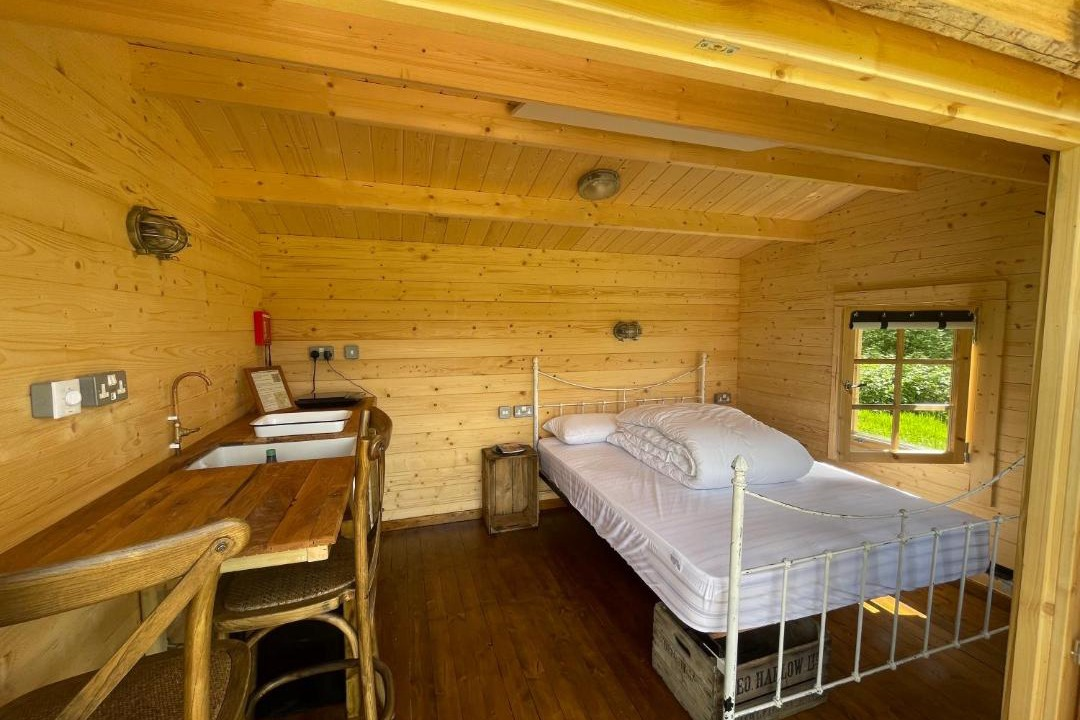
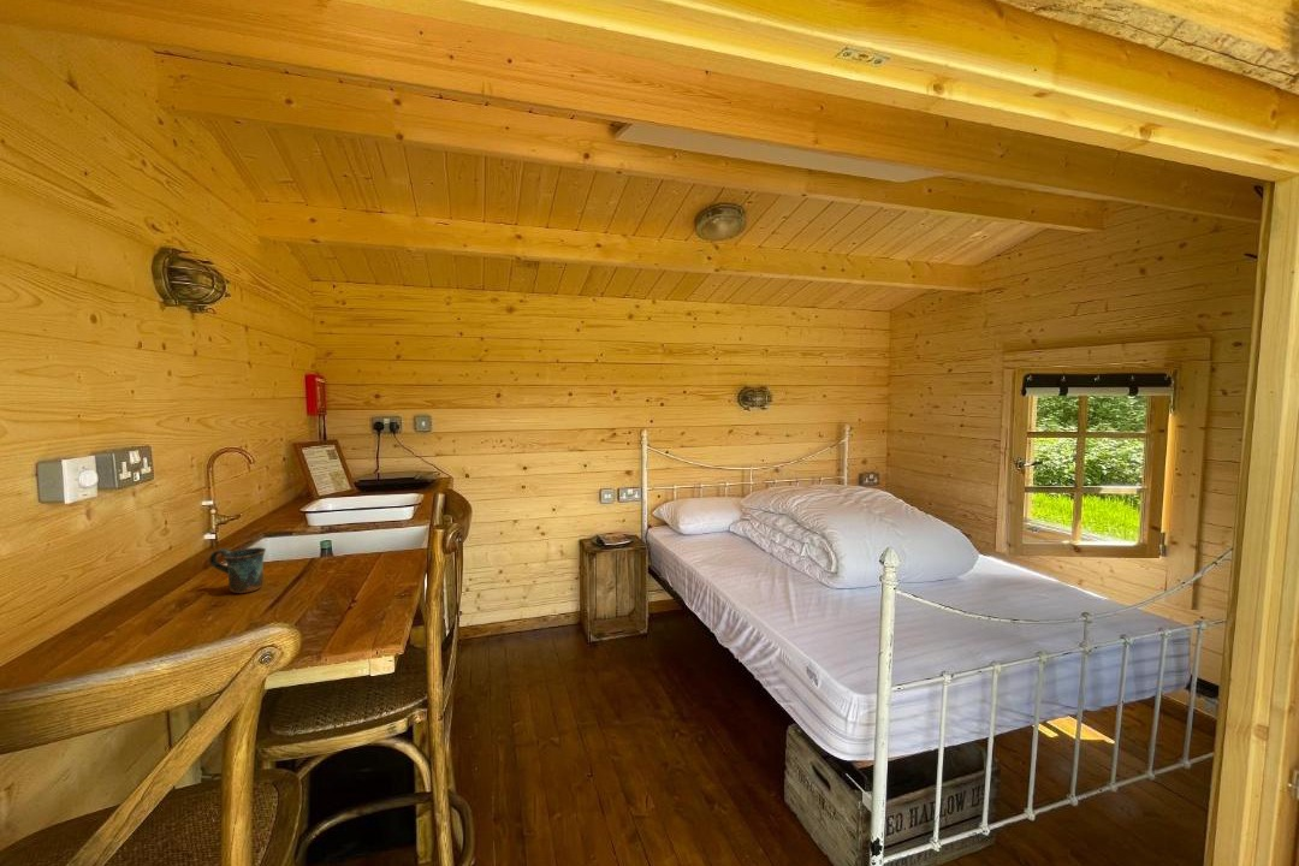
+ mug (241, 568)
